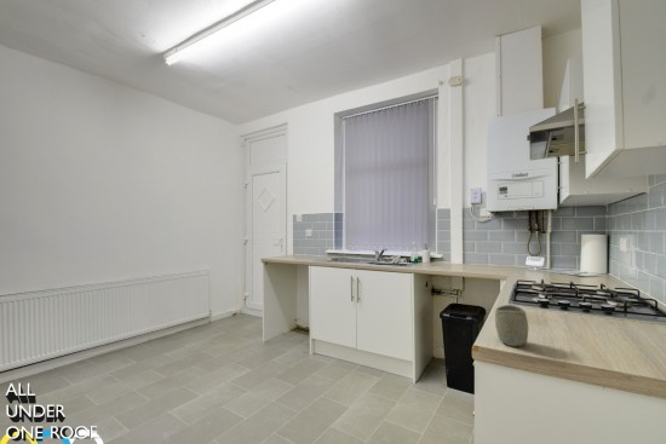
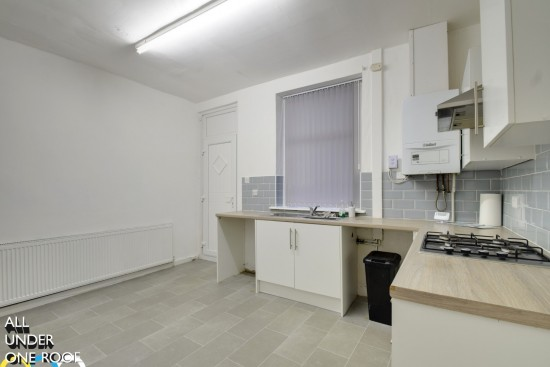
- cup (511, 324)
